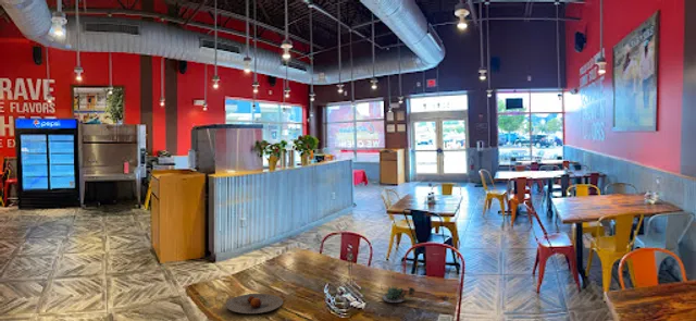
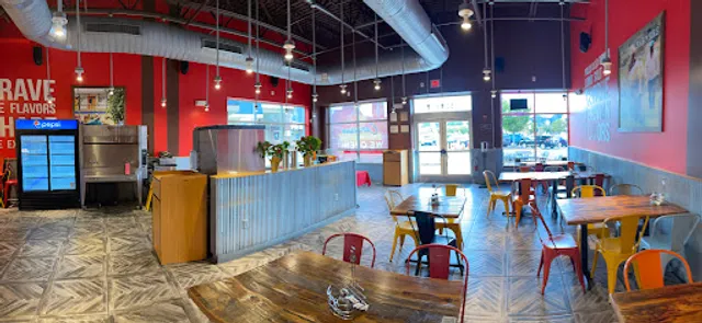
- plate (254, 300)
- succulent plant (395, 292)
